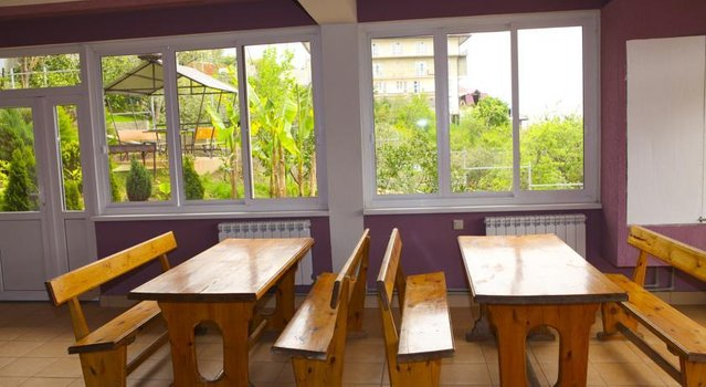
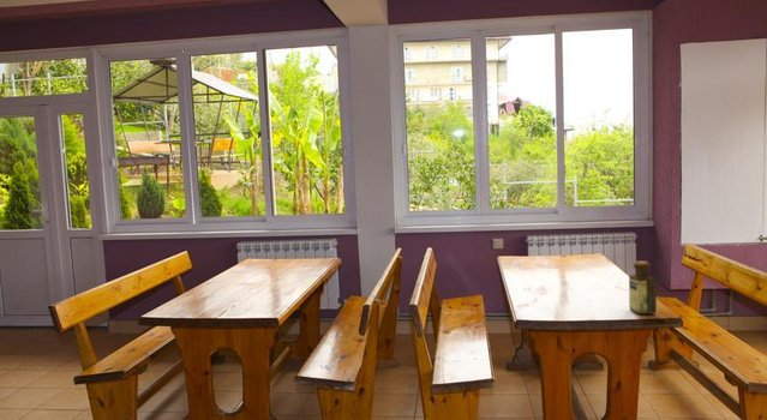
+ bottle (642, 287)
